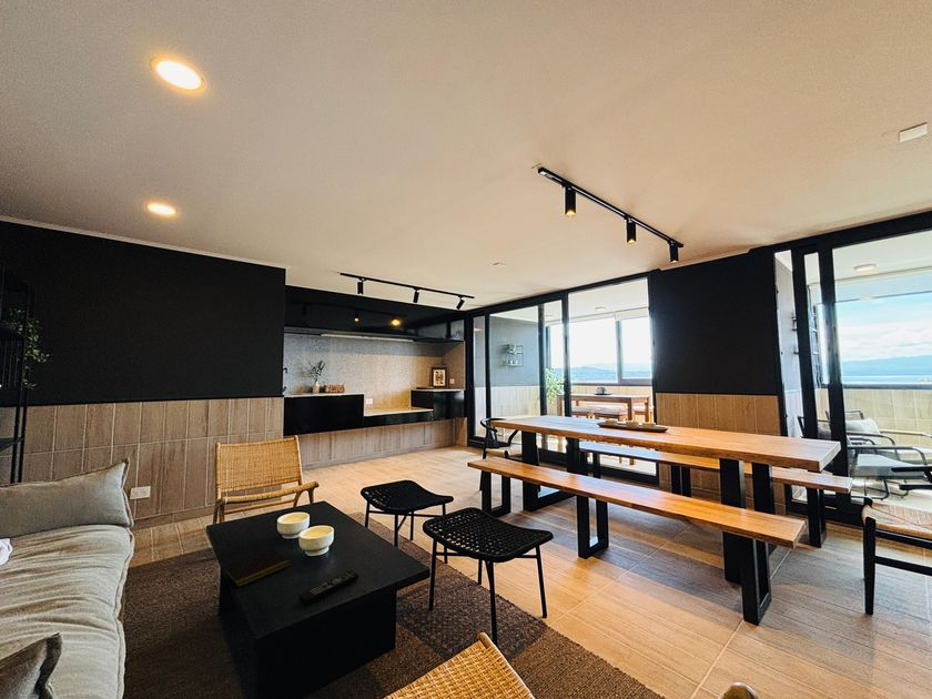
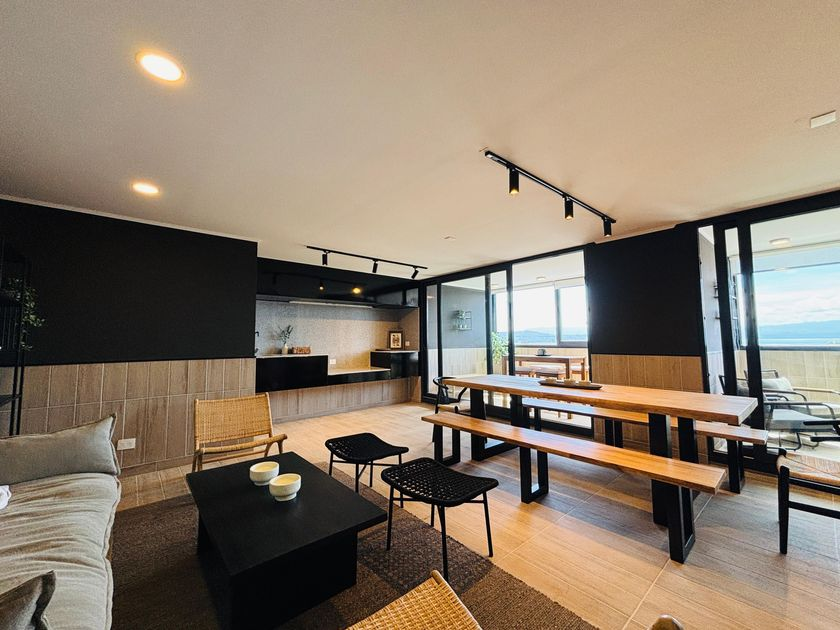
- notepad (256, 565)
- remote control (330, 586)
